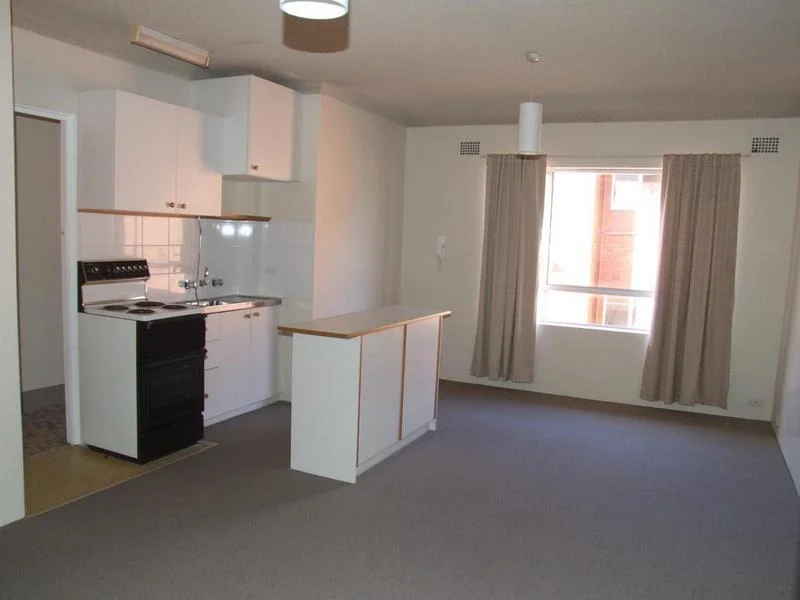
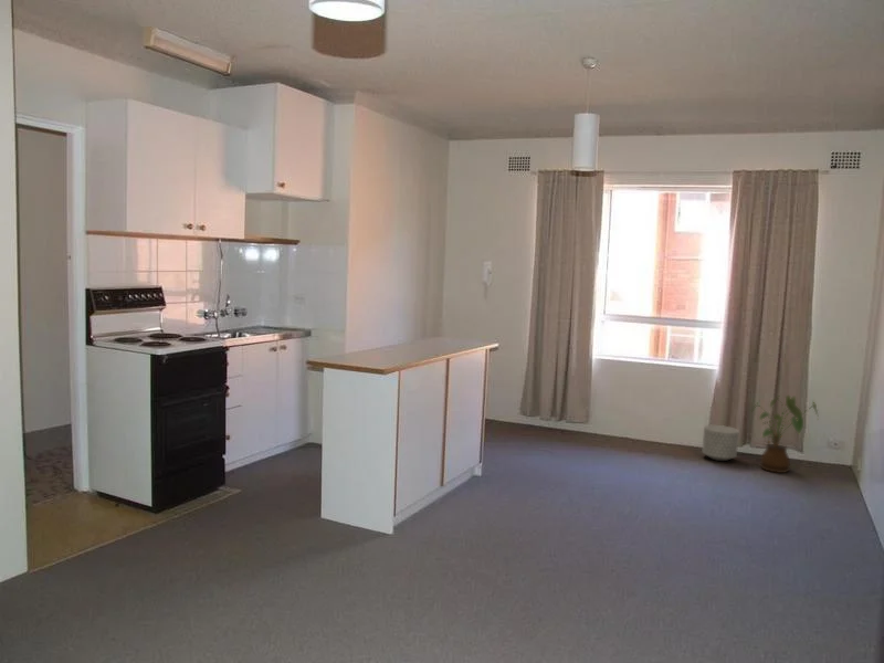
+ house plant (782, 433)
+ planter (719, 443)
